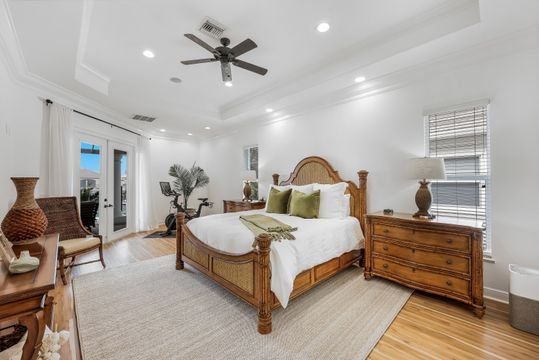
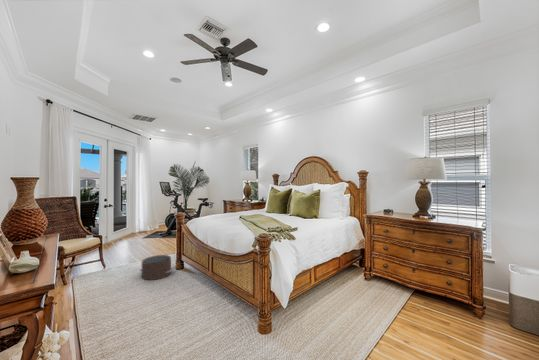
+ pouf (158, 265)
